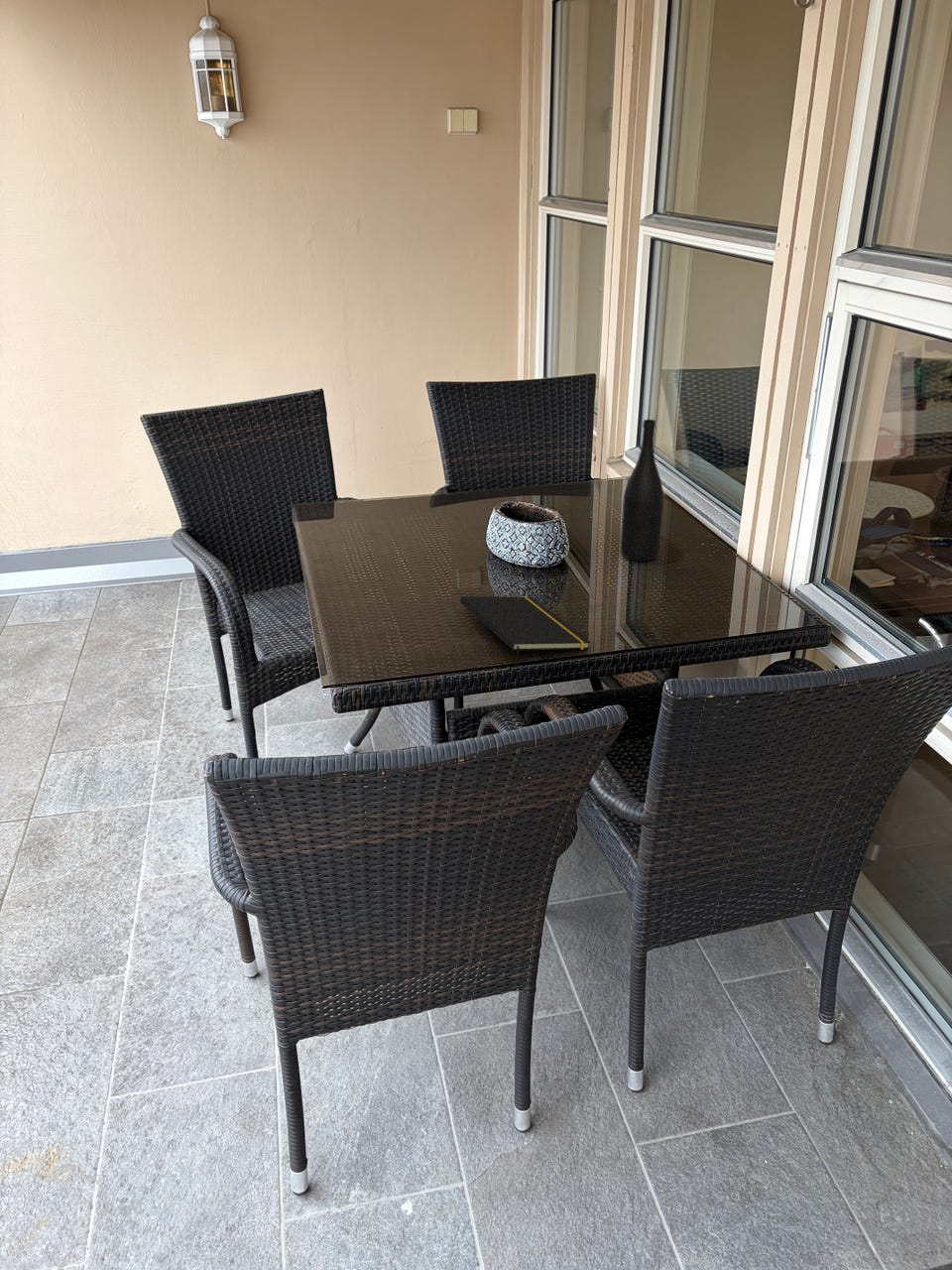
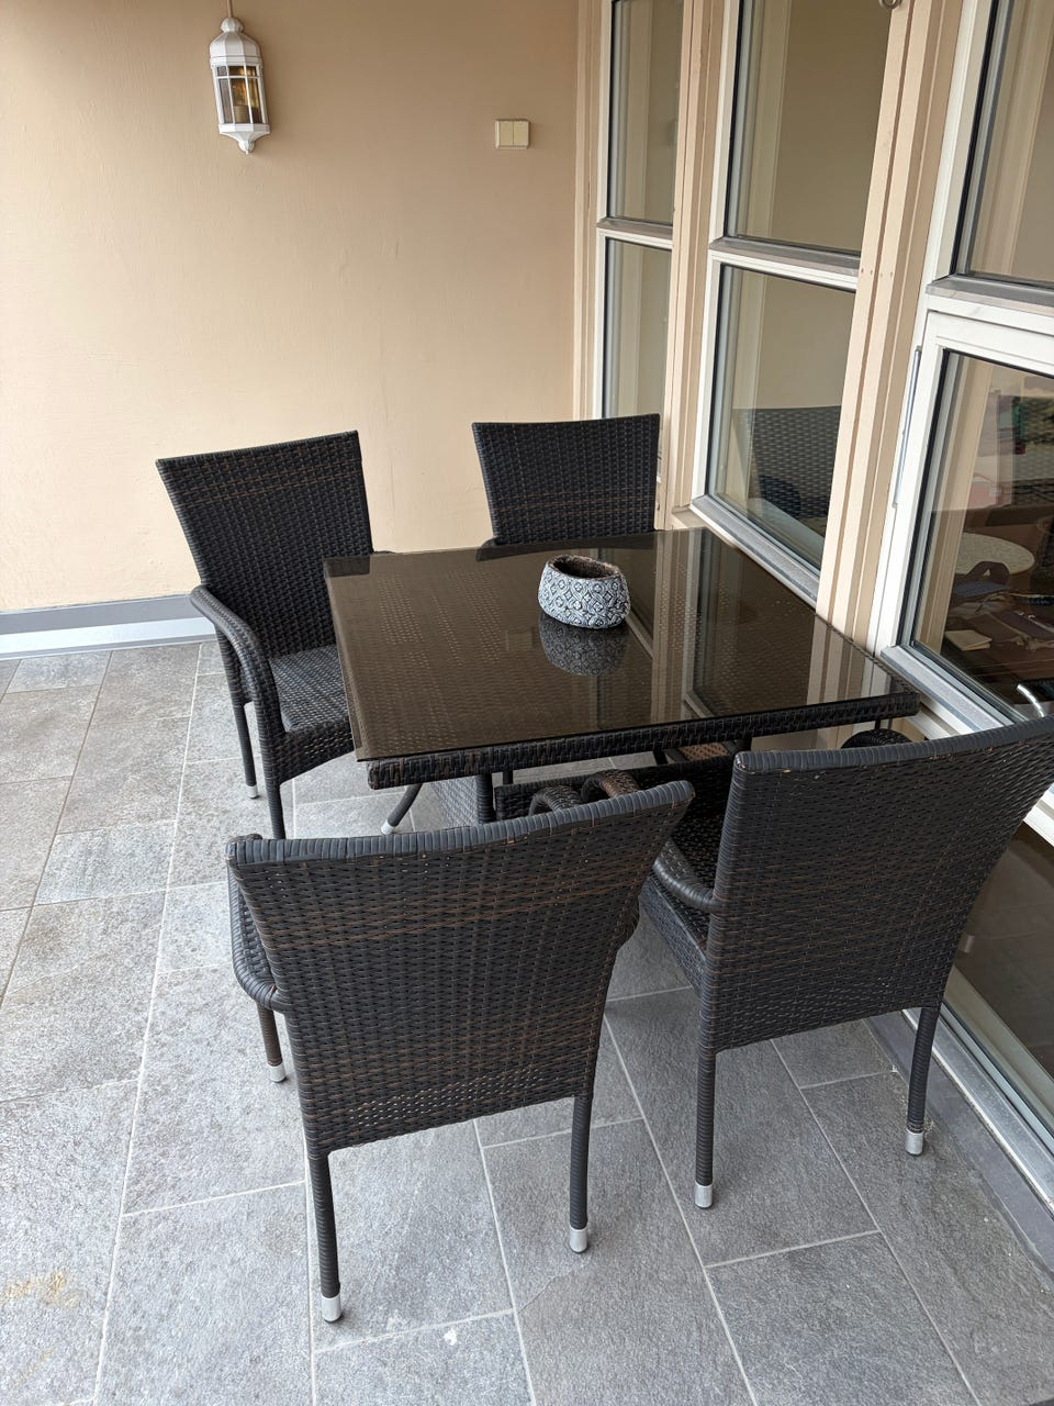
- notepad (523, 621)
- wine bottle (644, 490)
